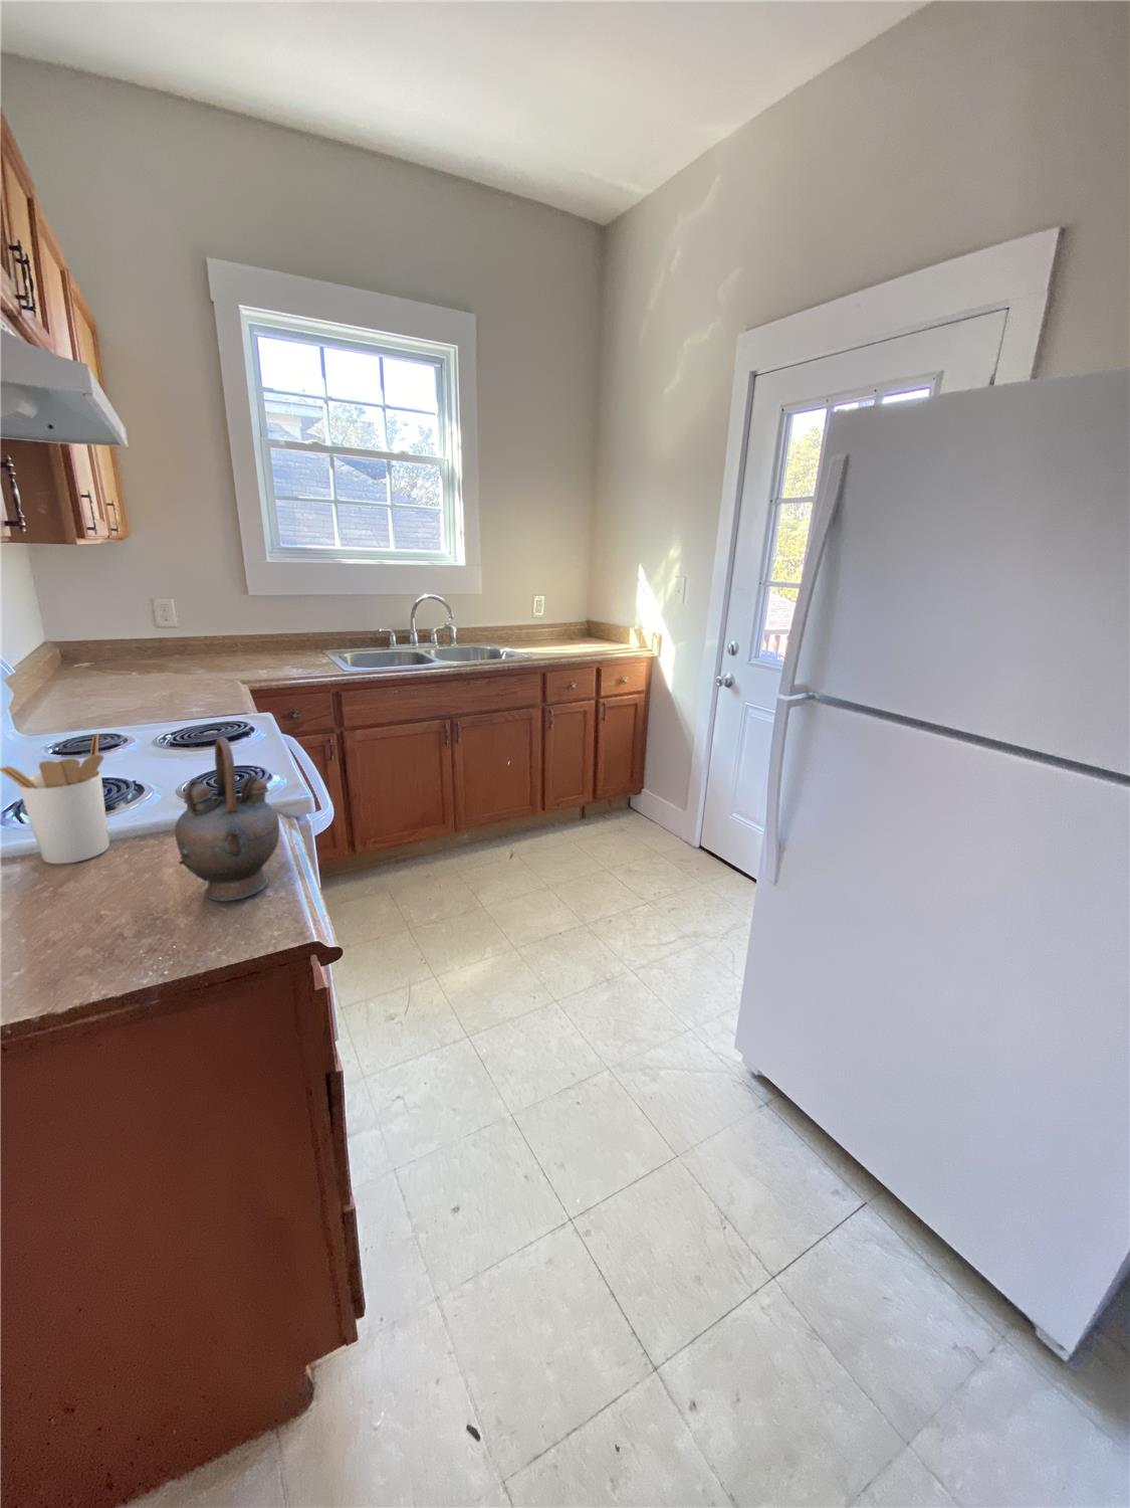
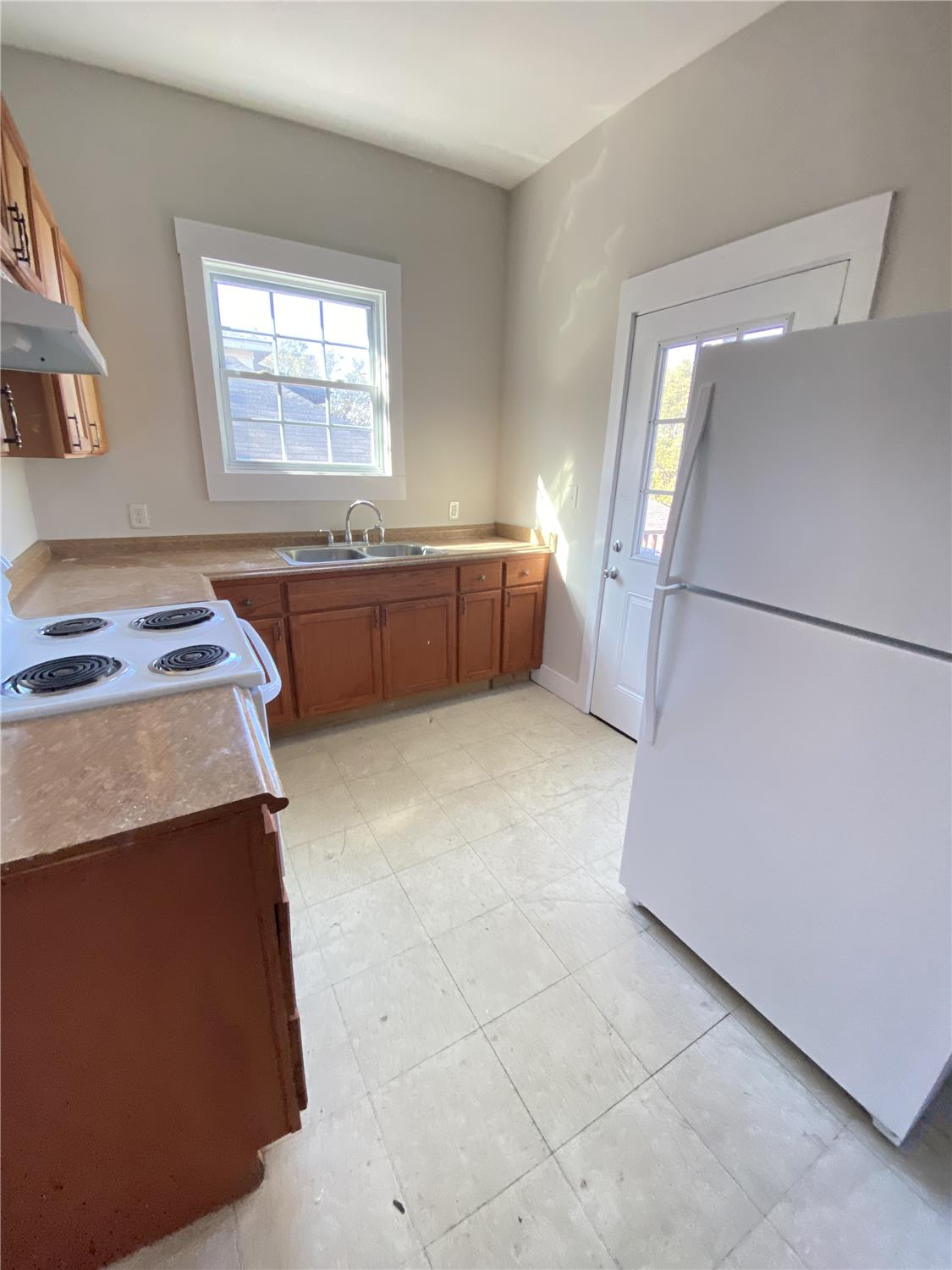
- teapot (228, 819)
- utensil holder (70, 800)
